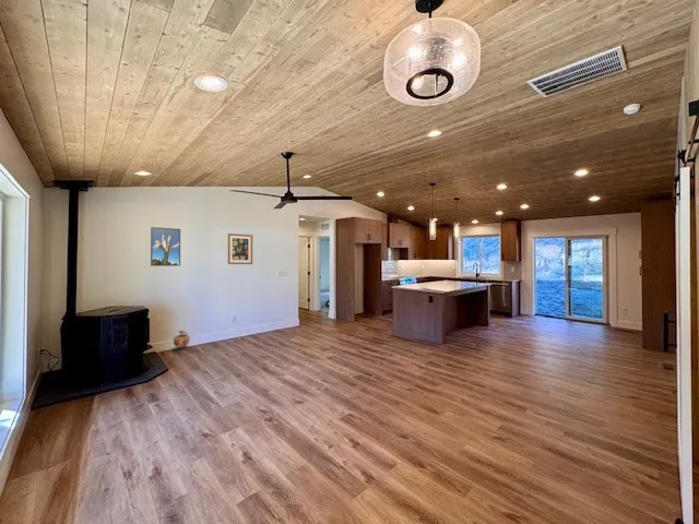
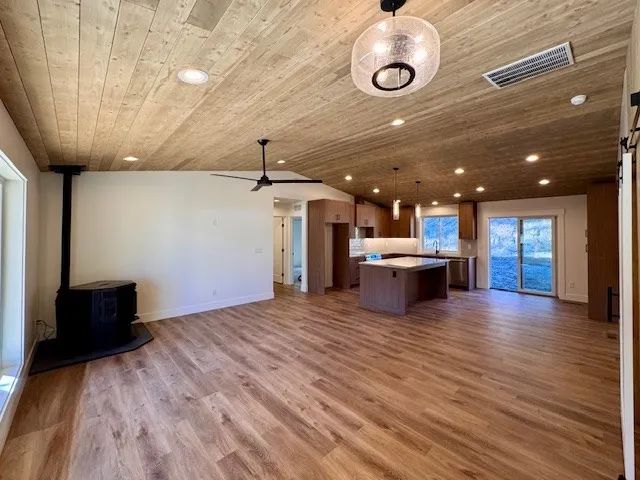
- wall art (240, 249)
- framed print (166, 247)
- ceramic jug (181, 340)
